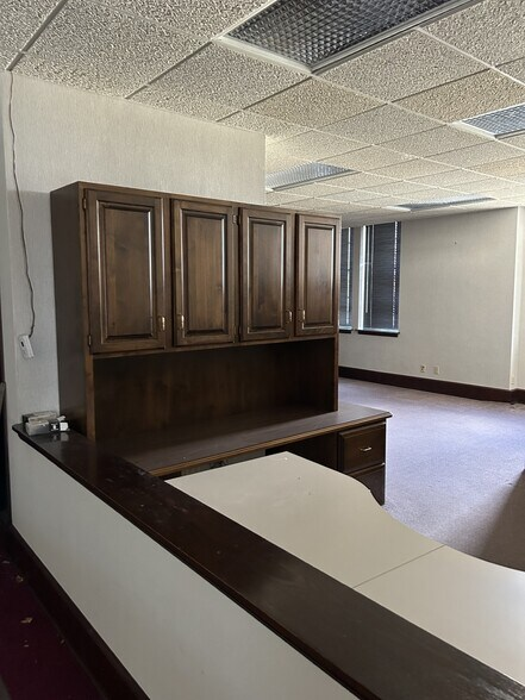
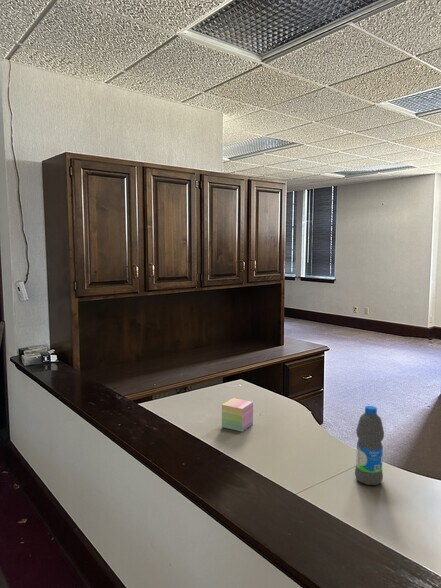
+ water bottle (369, 443)
+ sticky notes (237, 414)
